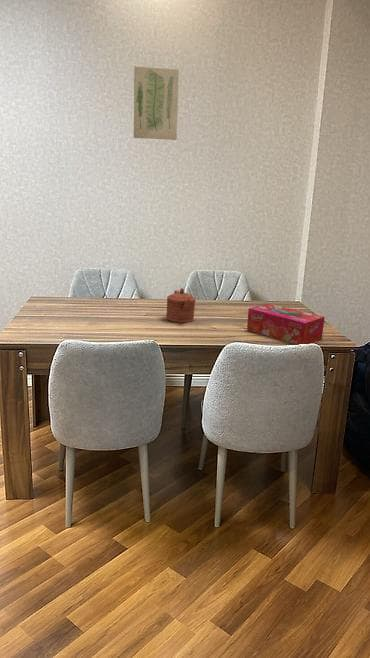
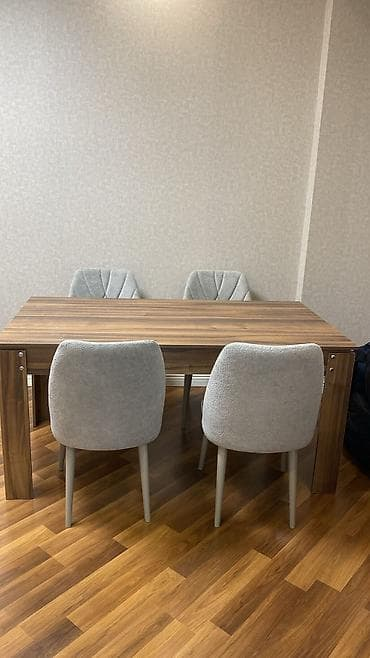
- wall art (155, 104)
- teapot (181, 303)
- tissue box (284, 323)
